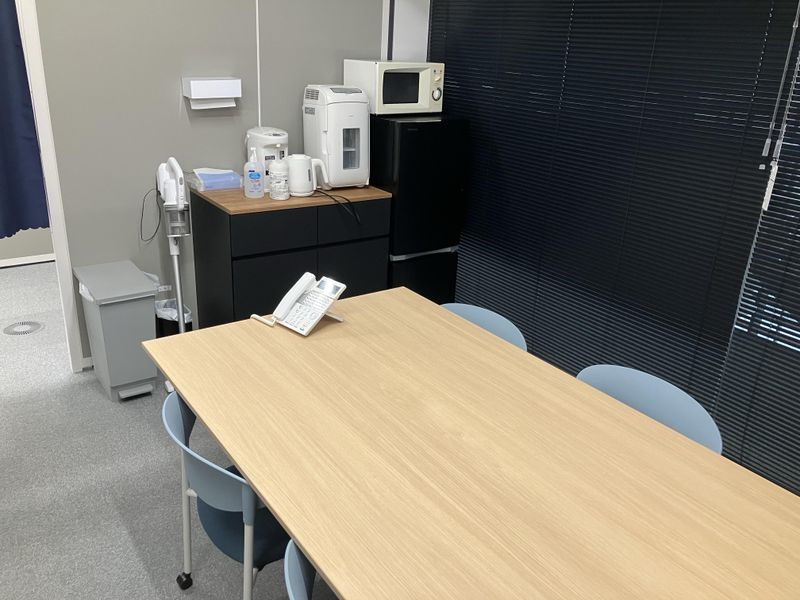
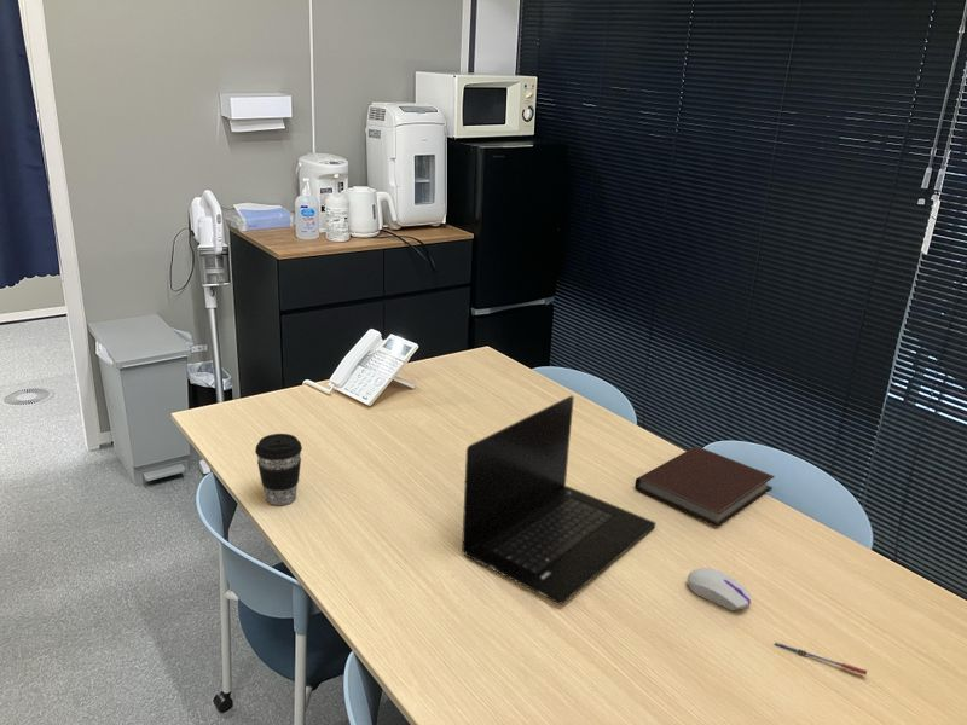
+ laptop (567, 489)
+ notebook (705, 482)
+ computer mouse (718, 585)
+ coffee cup (279, 469)
+ pen (820, 656)
